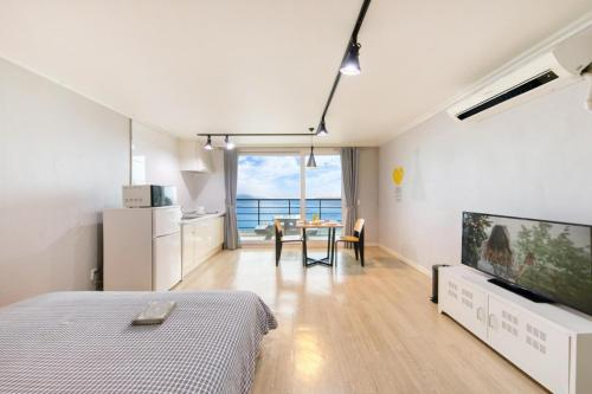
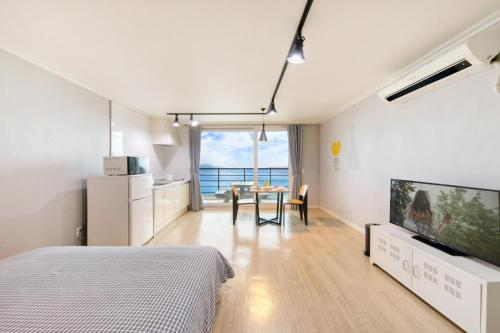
- book (155, 311)
